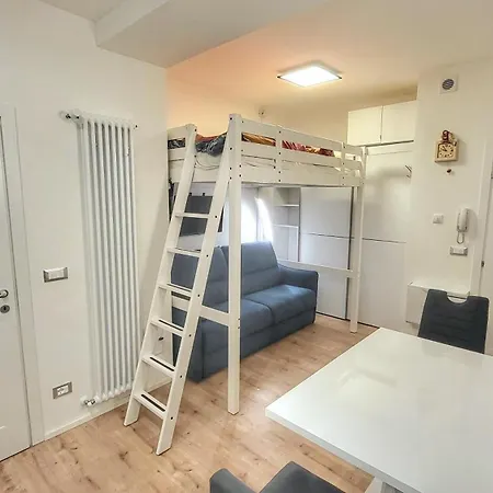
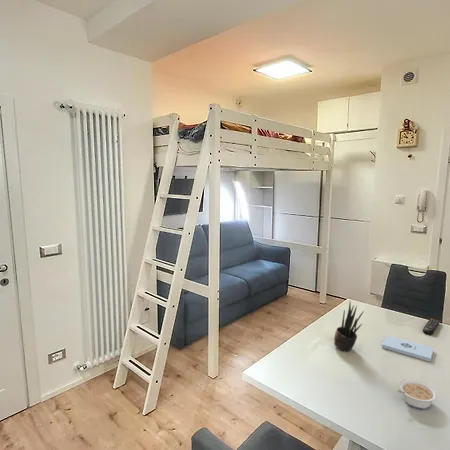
+ notepad (407, 347)
+ legume (417, 394)
+ remote control (431, 326)
+ potted plant (348, 325)
